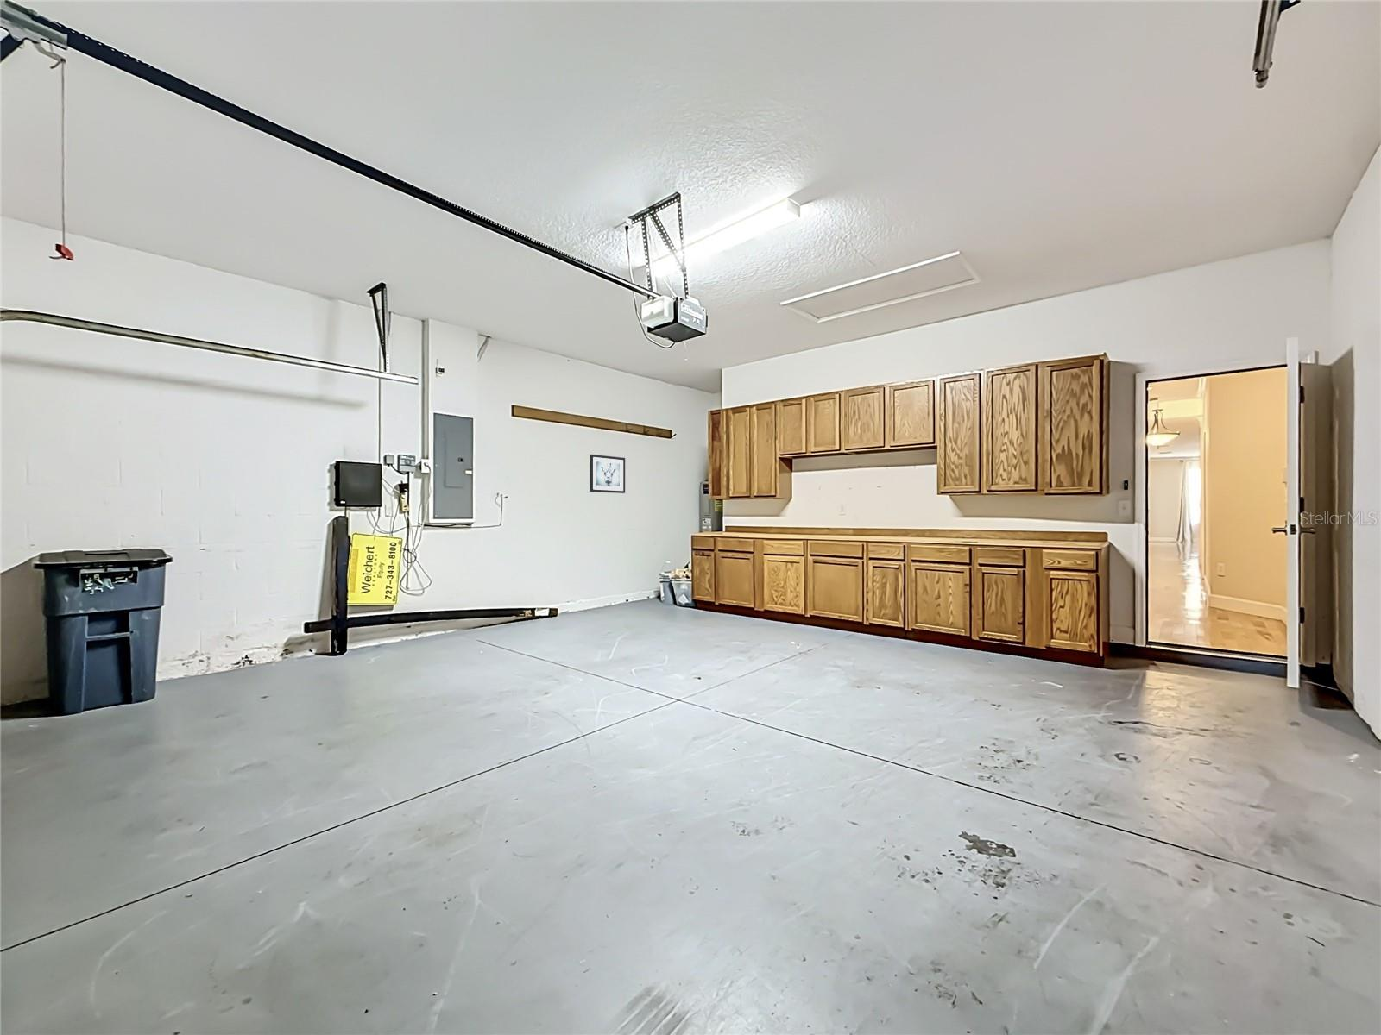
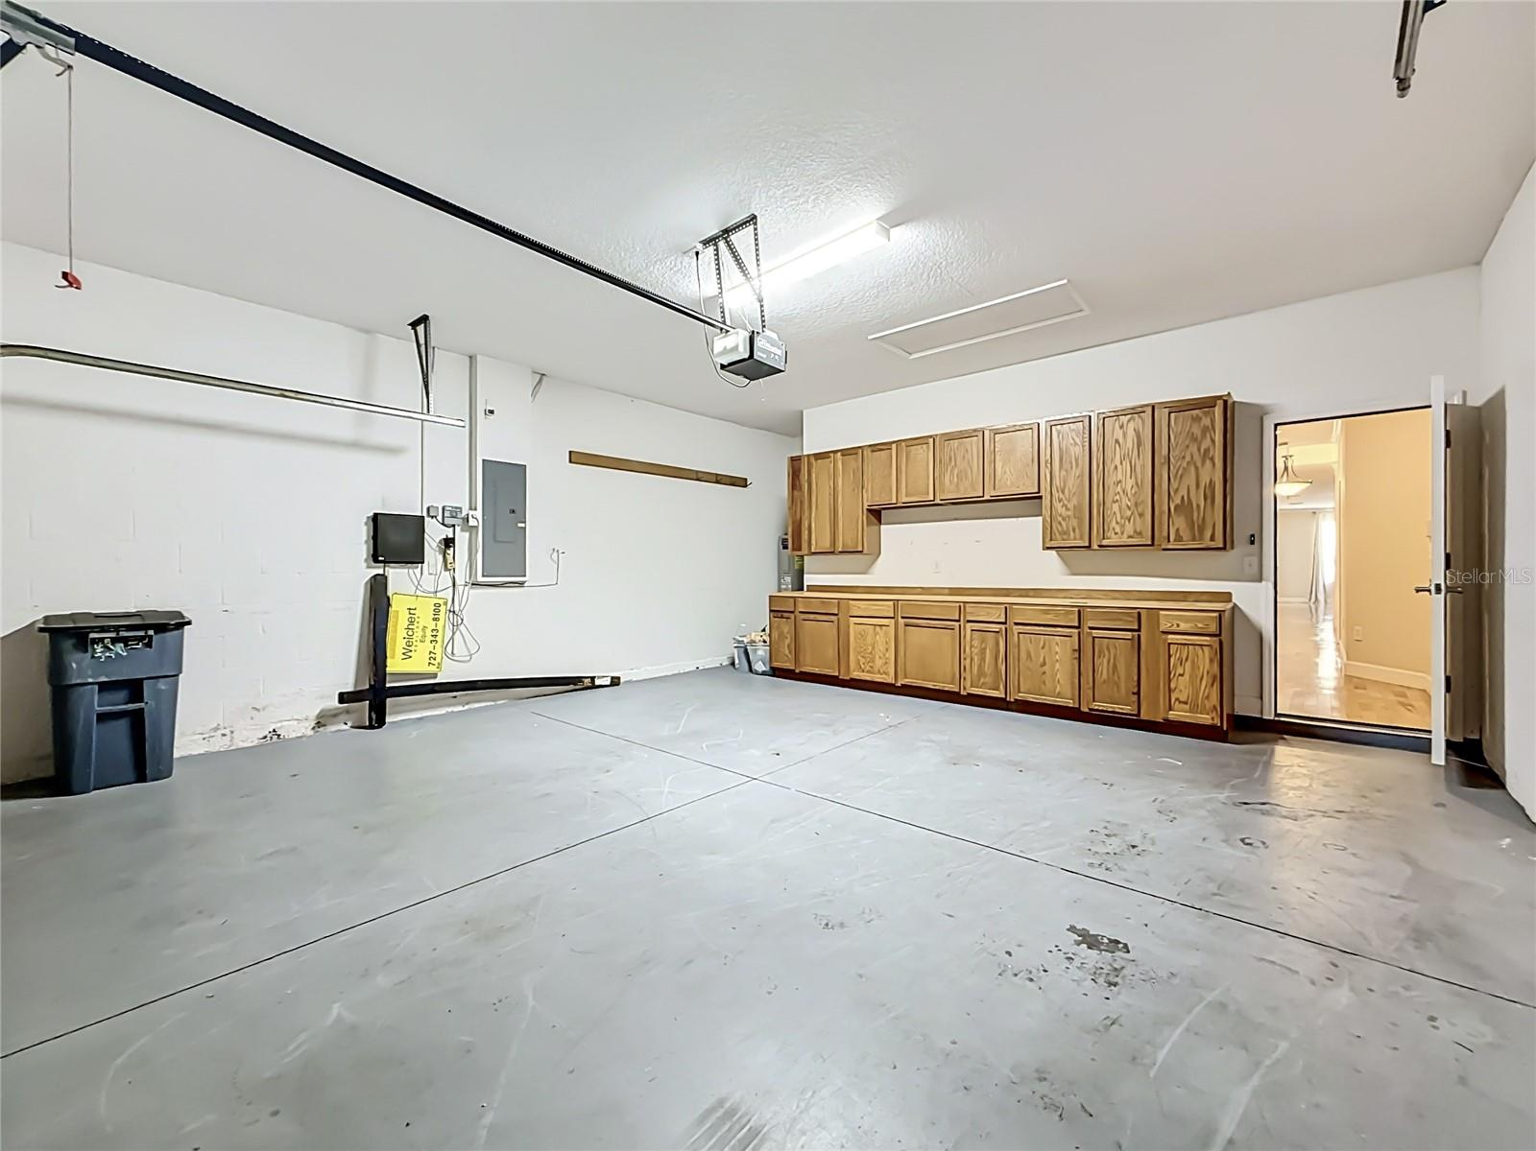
- wall art (608, 474)
